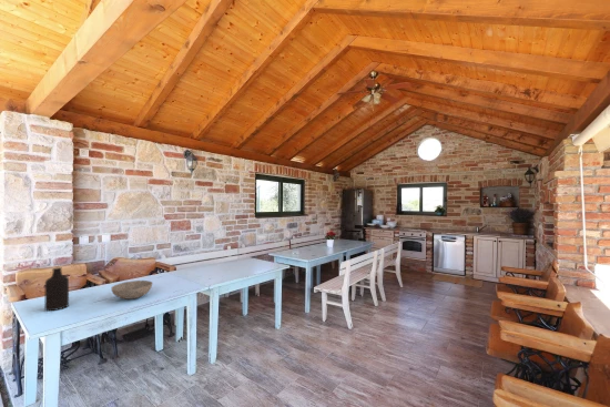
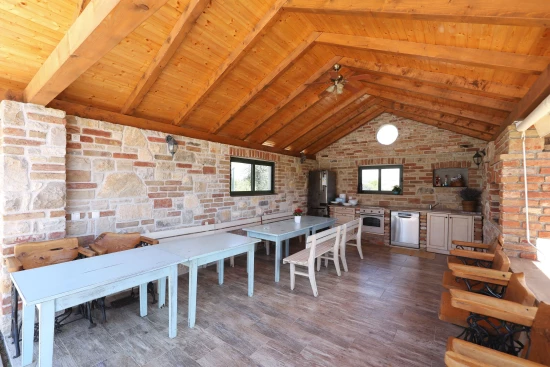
- bottle (57, 287)
- bowl (132, 291)
